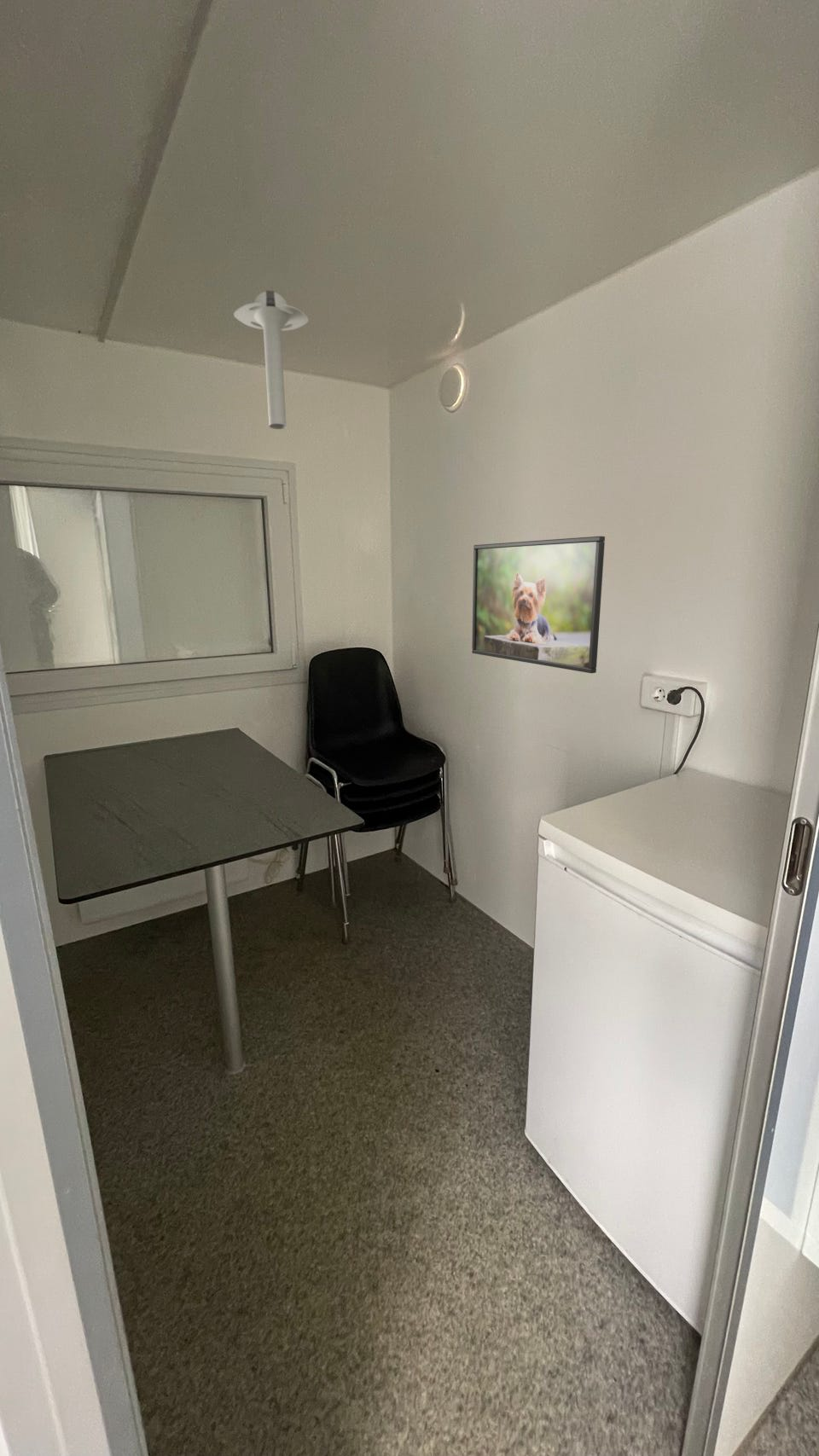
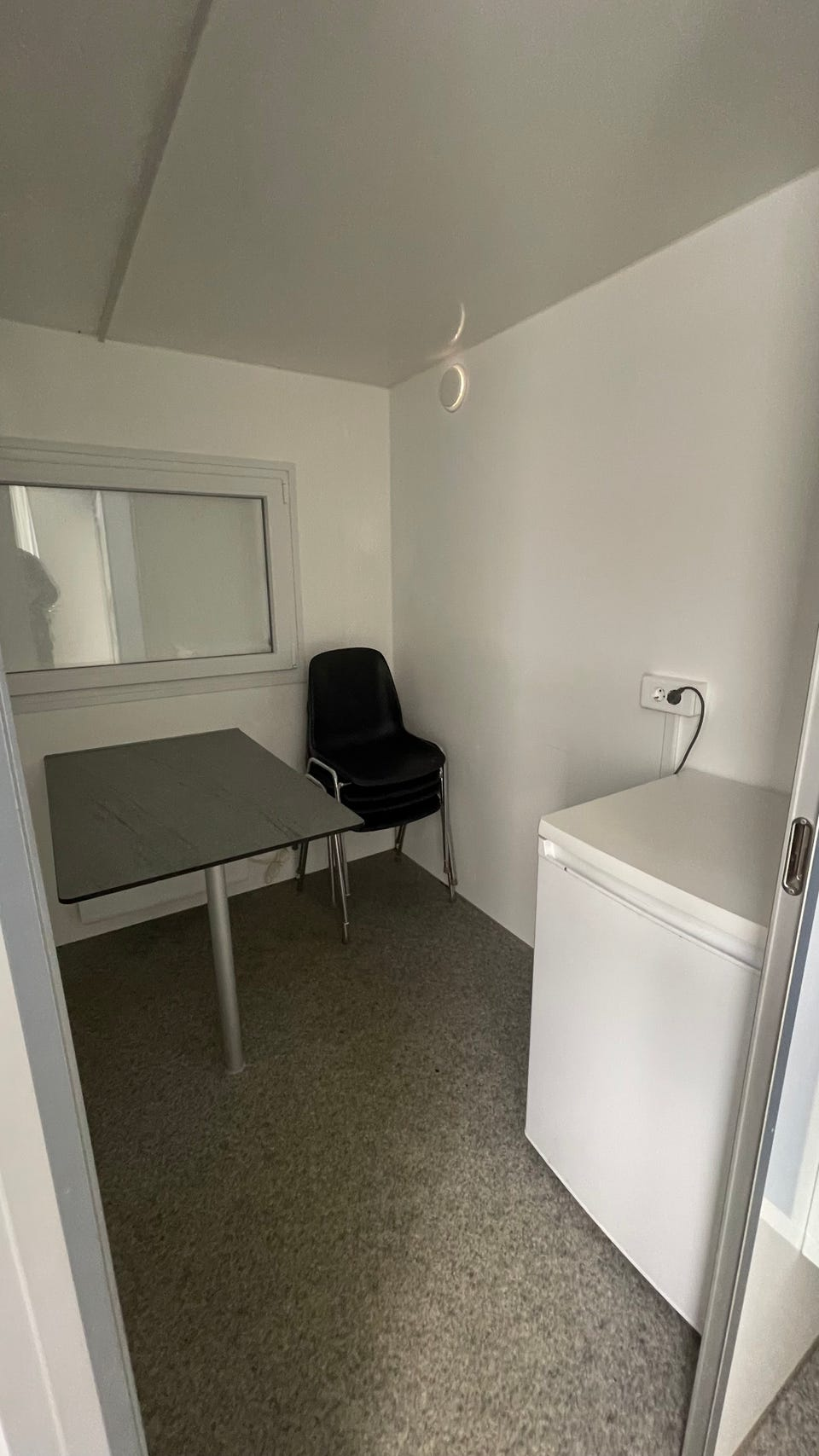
- ceiling light (274, 362)
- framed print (529, 602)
